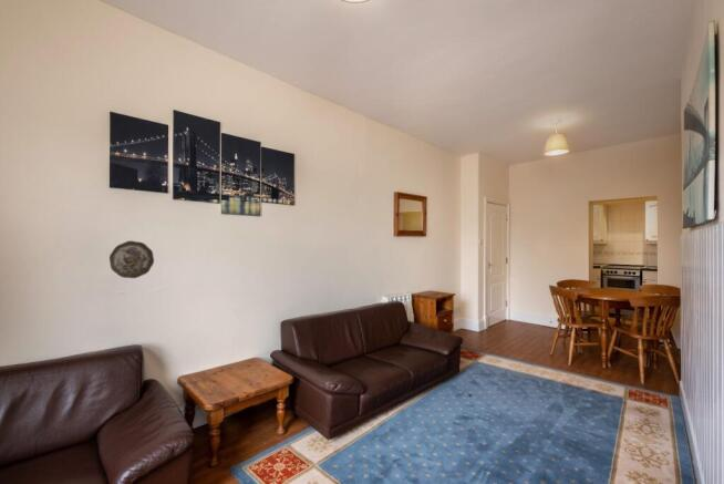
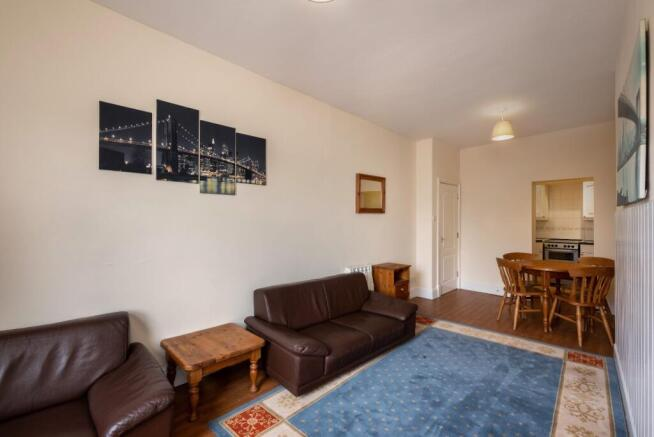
- decorative plate (132, 259)
